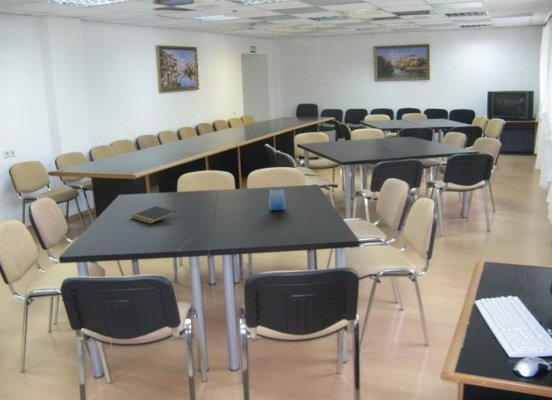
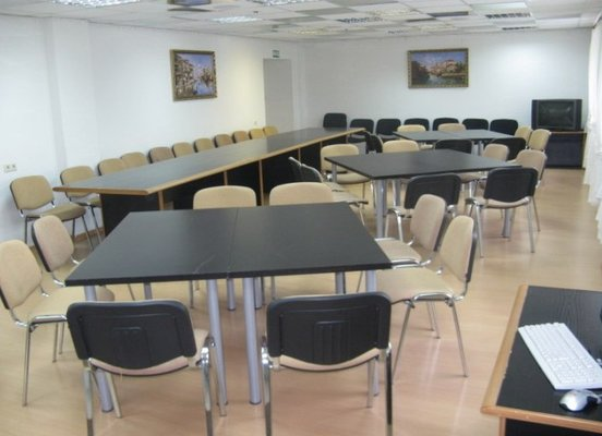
- notepad (153, 214)
- cup (277, 199)
